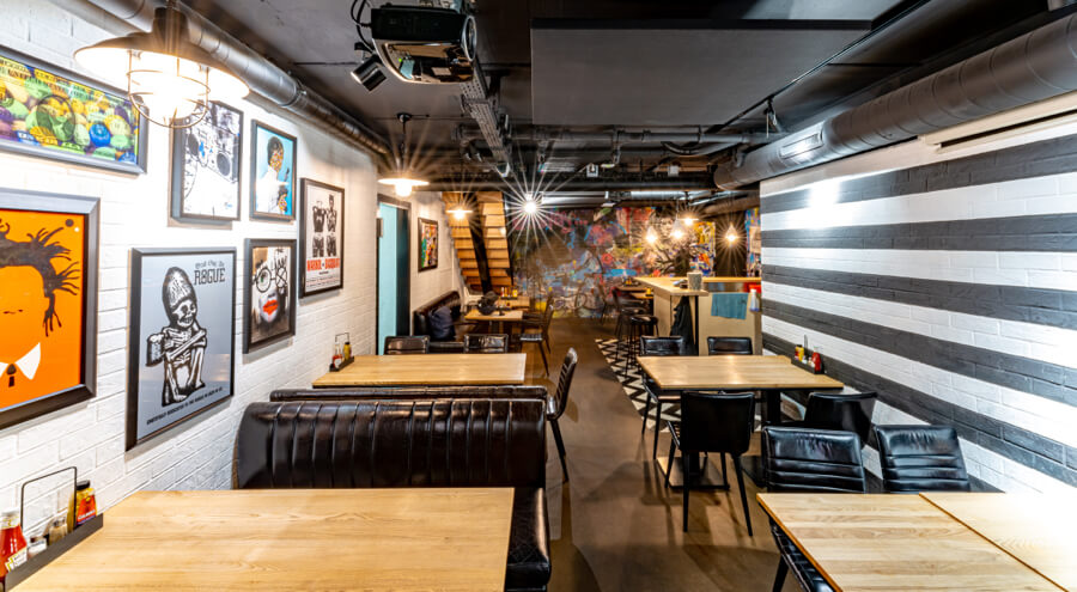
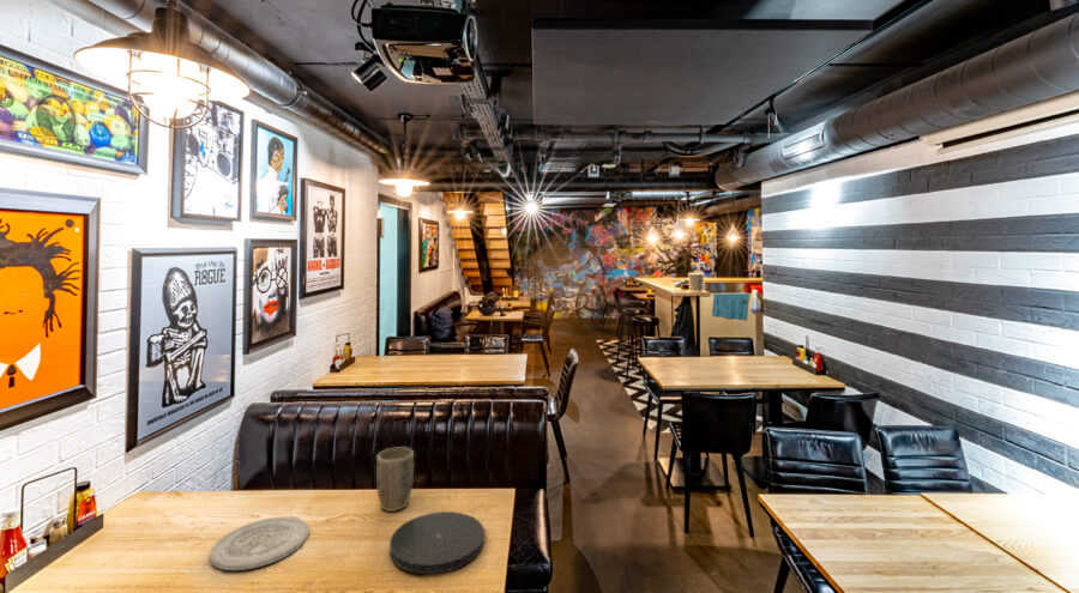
+ plate (438, 539)
+ plant pot (394, 479)
+ plate (261, 540)
